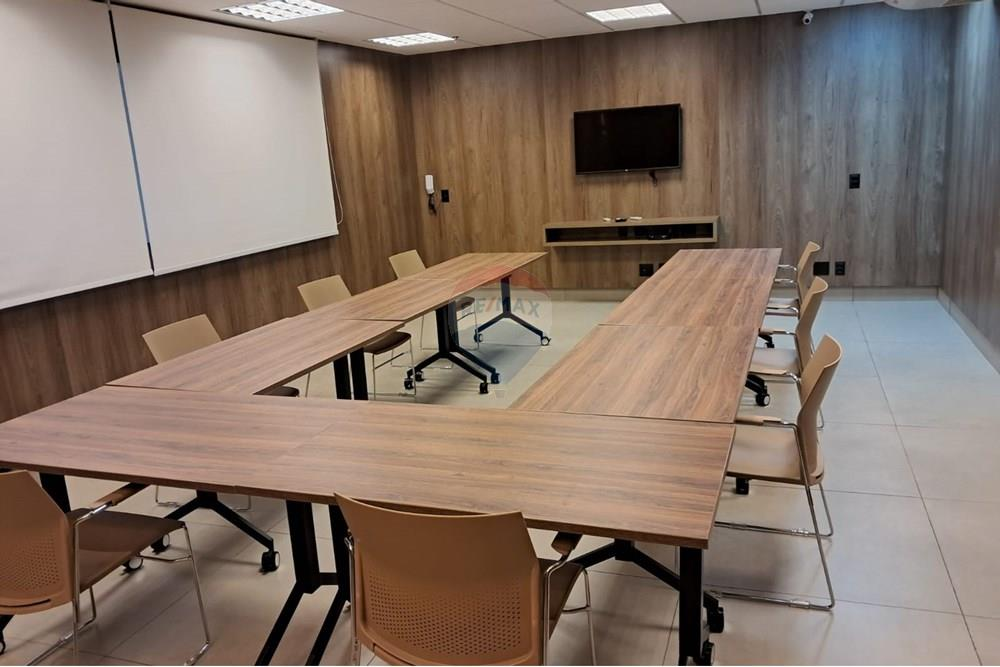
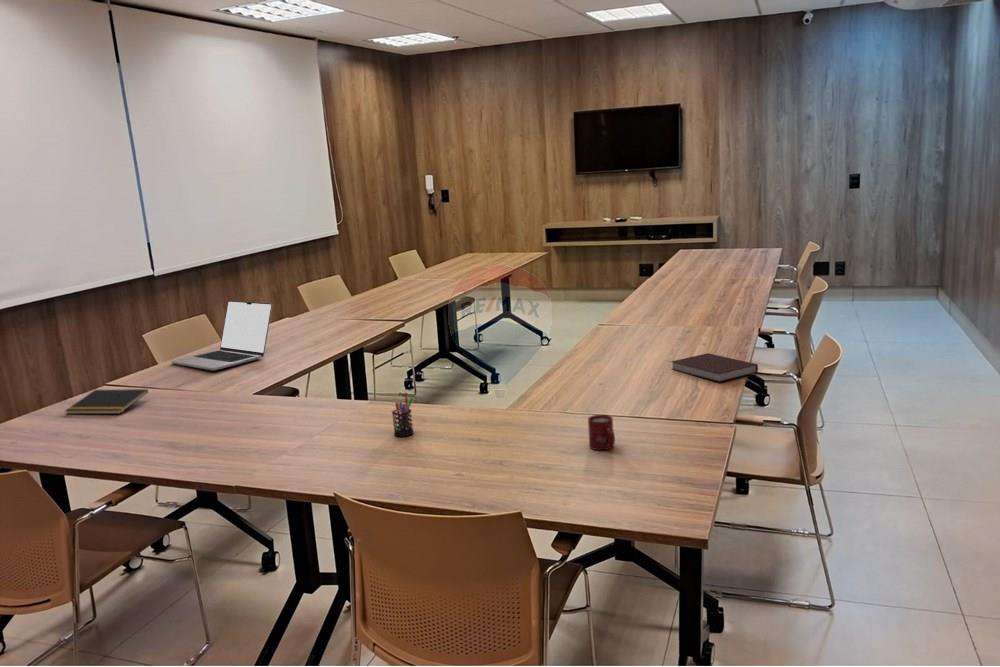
+ notepad (107, 401)
+ pen holder (404, 413)
+ notebook (713, 366)
+ cup (603, 433)
+ laptop (223, 333)
